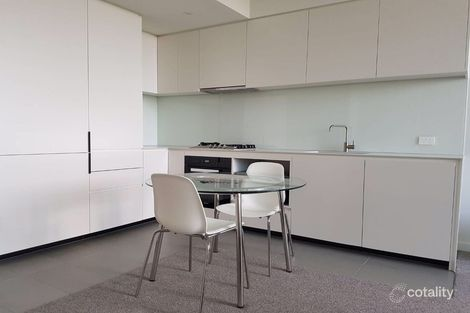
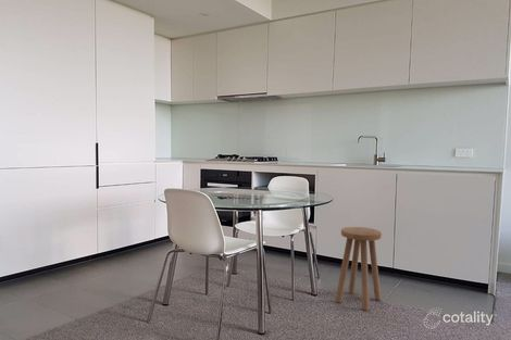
+ stool (361, 265)
